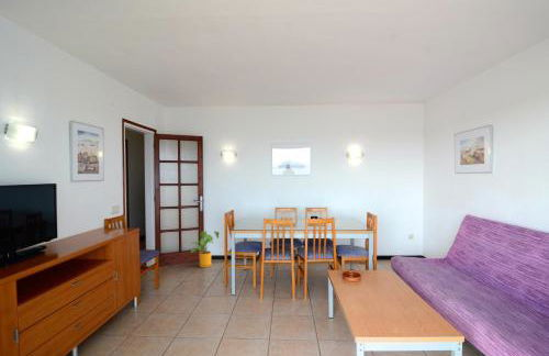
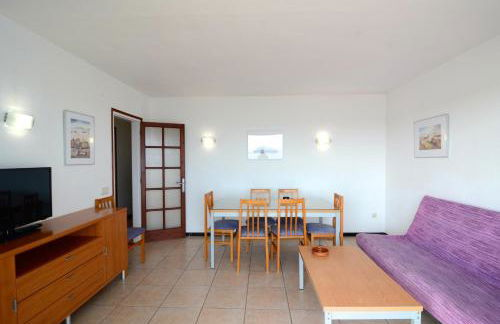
- house plant (204, 248)
